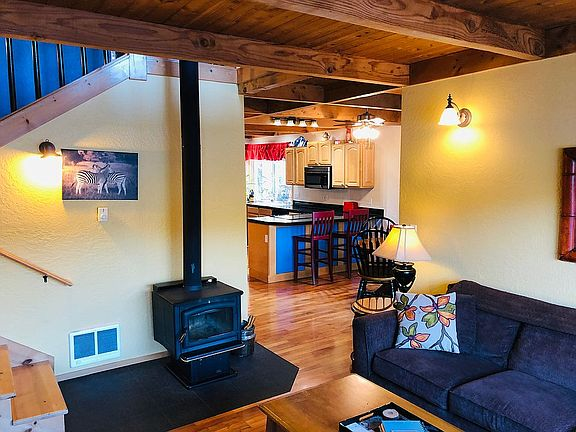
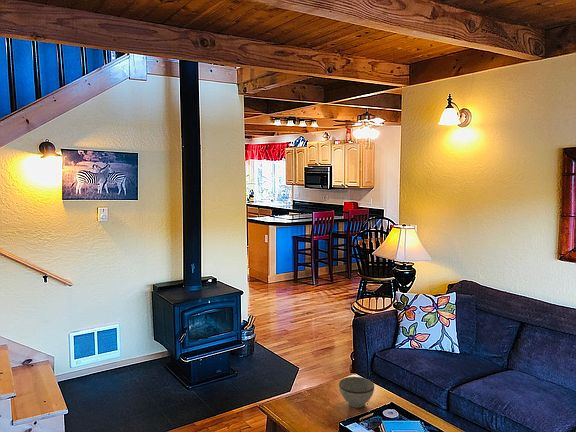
+ bowl (356, 393)
